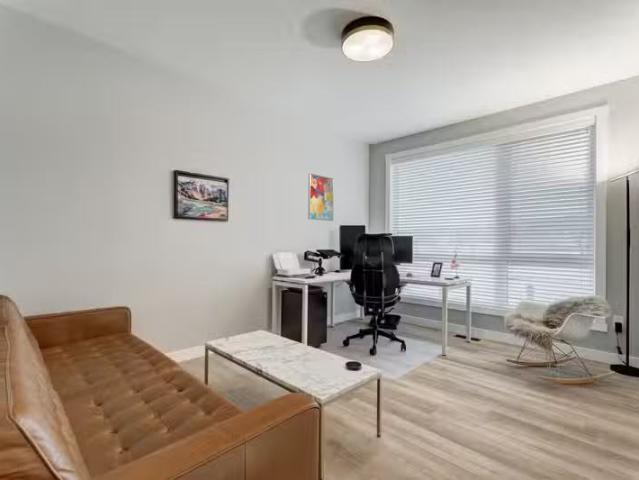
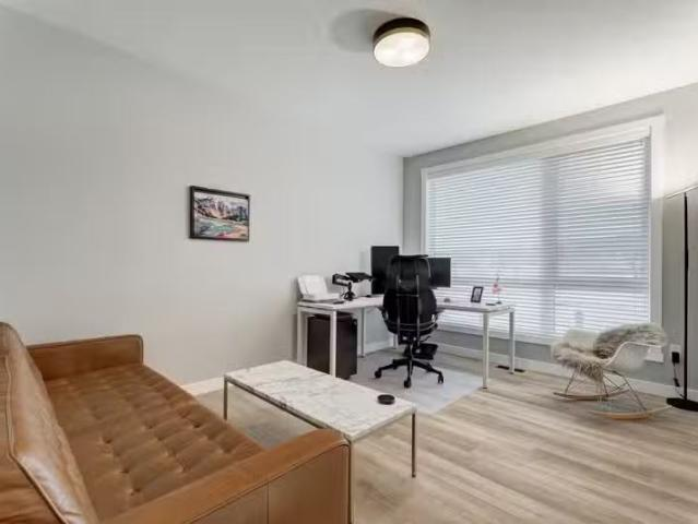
- wall art (321, 198)
